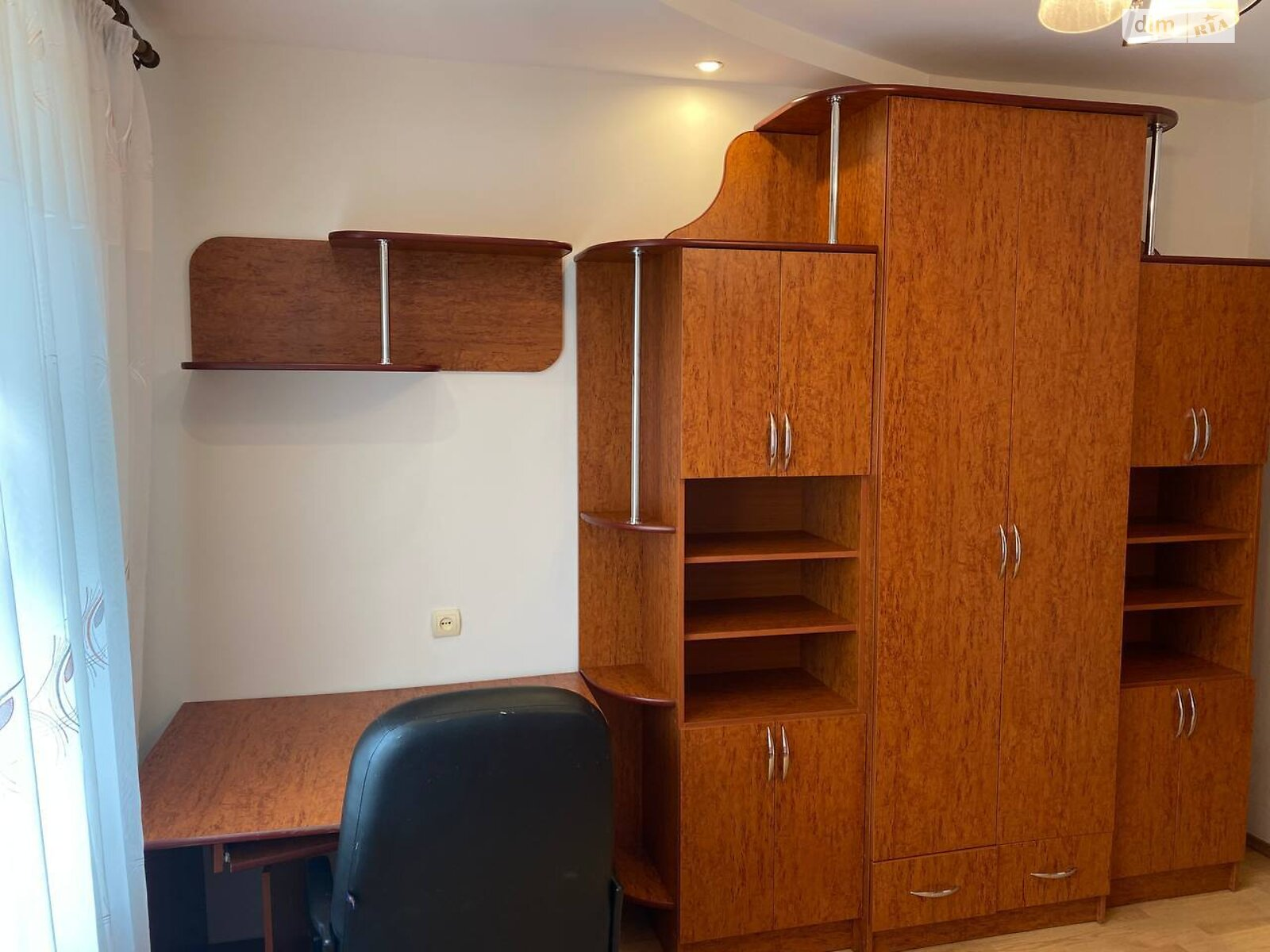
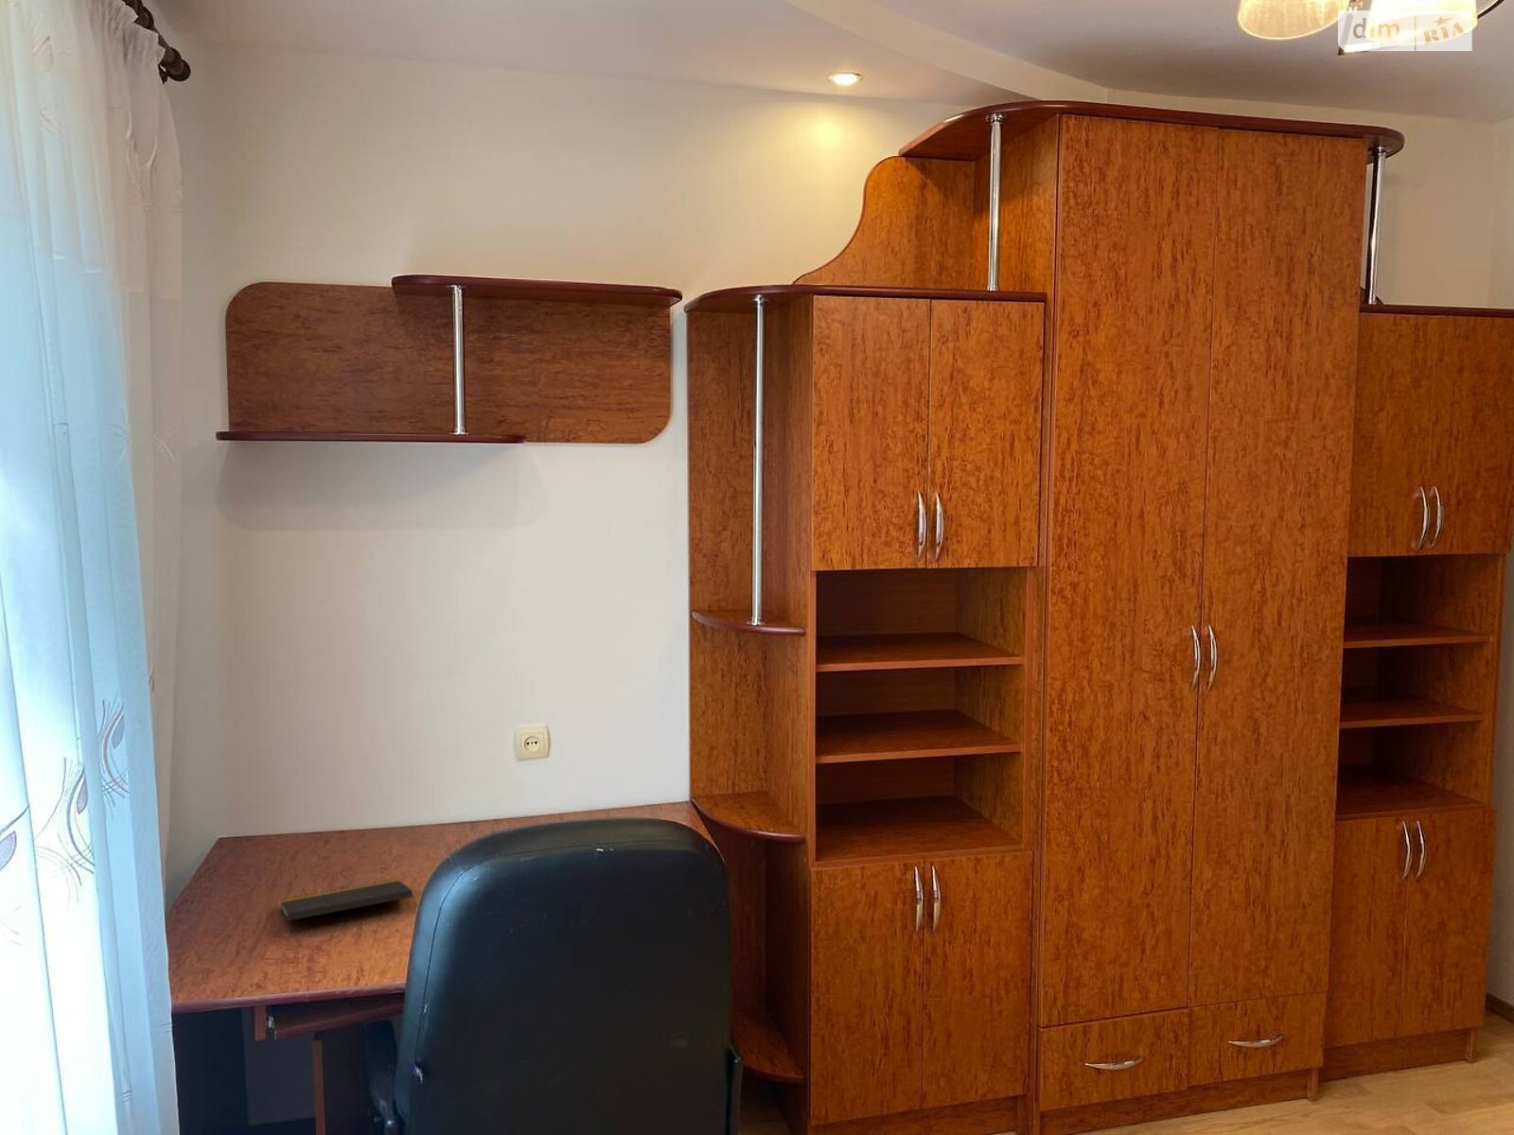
+ notepad (345, 899)
